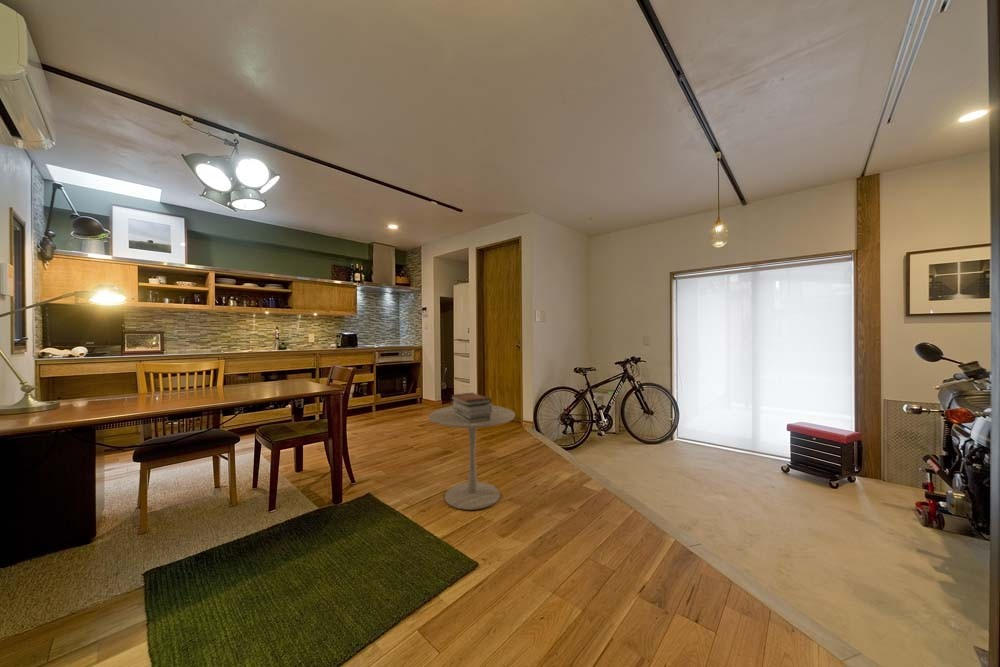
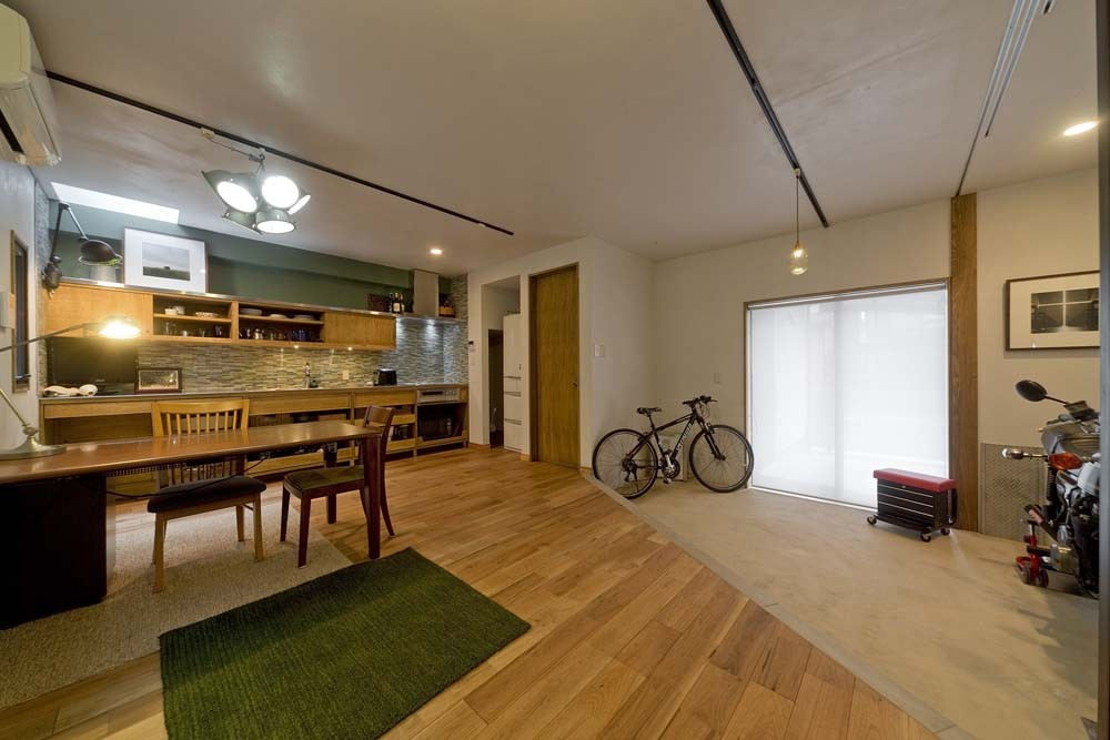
- side table (472, 454)
- book stack (471, 406)
